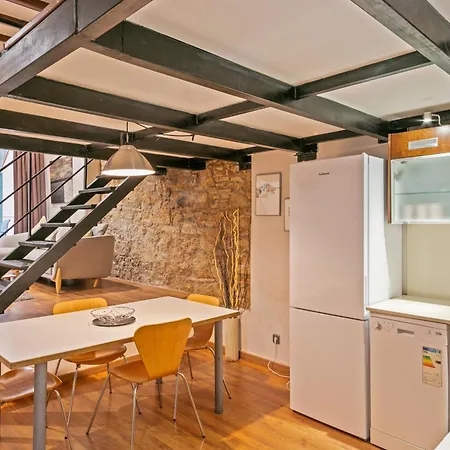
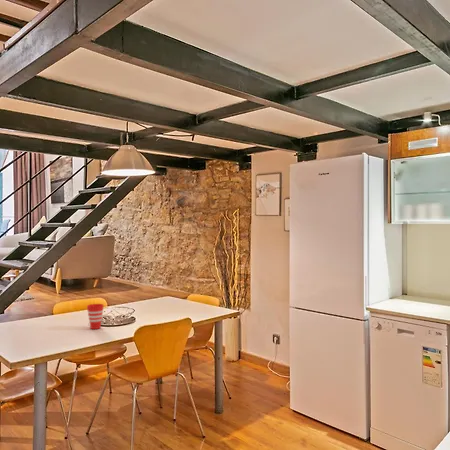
+ cup (95, 316)
